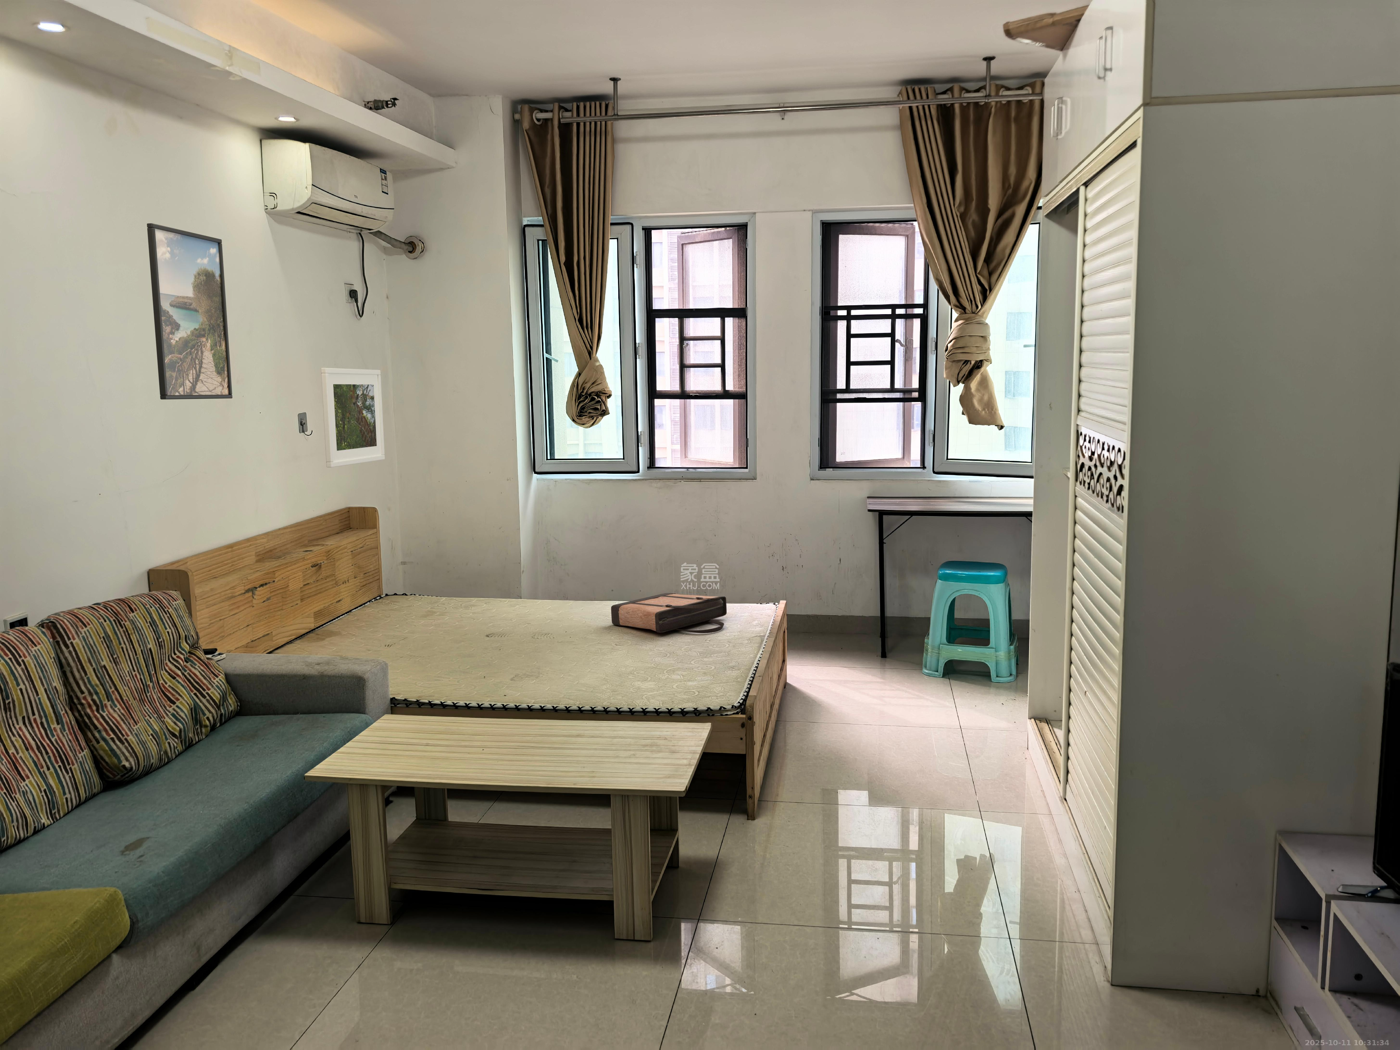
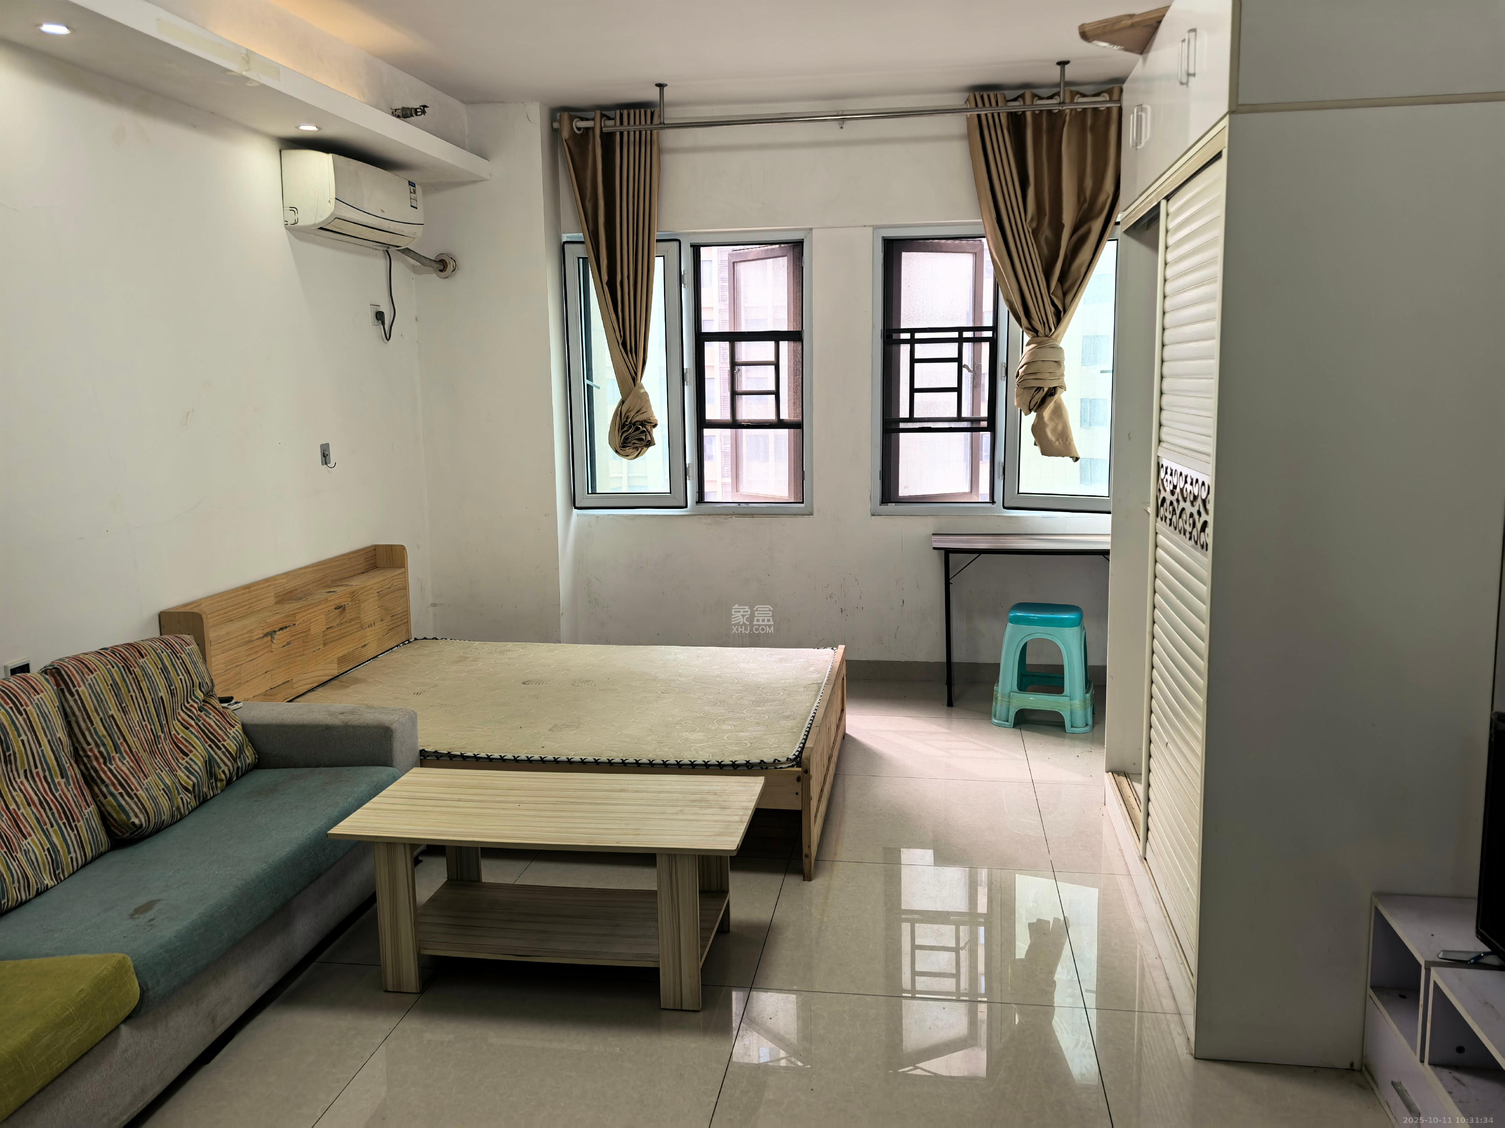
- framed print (192, 317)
- shopping bag (676, 610)
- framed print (355, 416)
